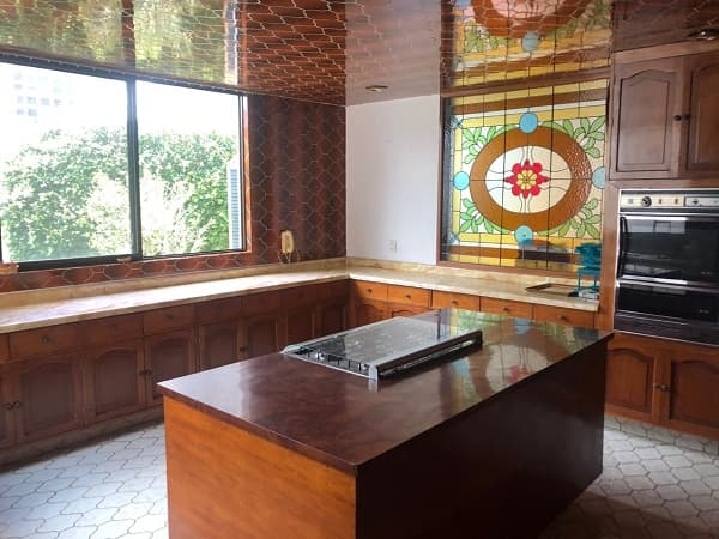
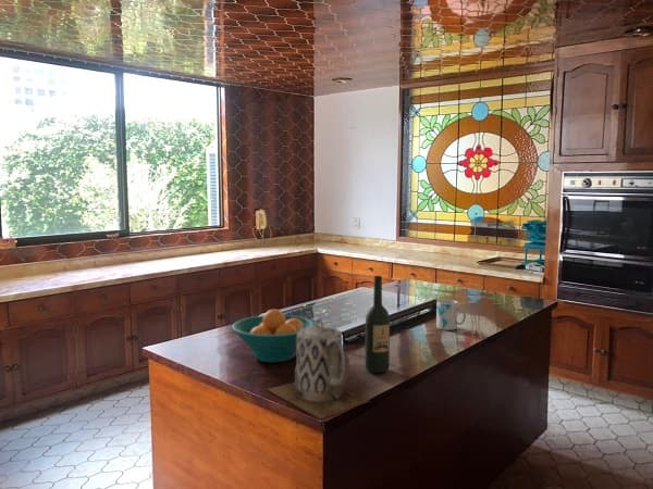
+ teapot (317, 358)
+ wine bottle (377, 323)
+ mug (451, 315)
+ fruit bowl (274, 333)
